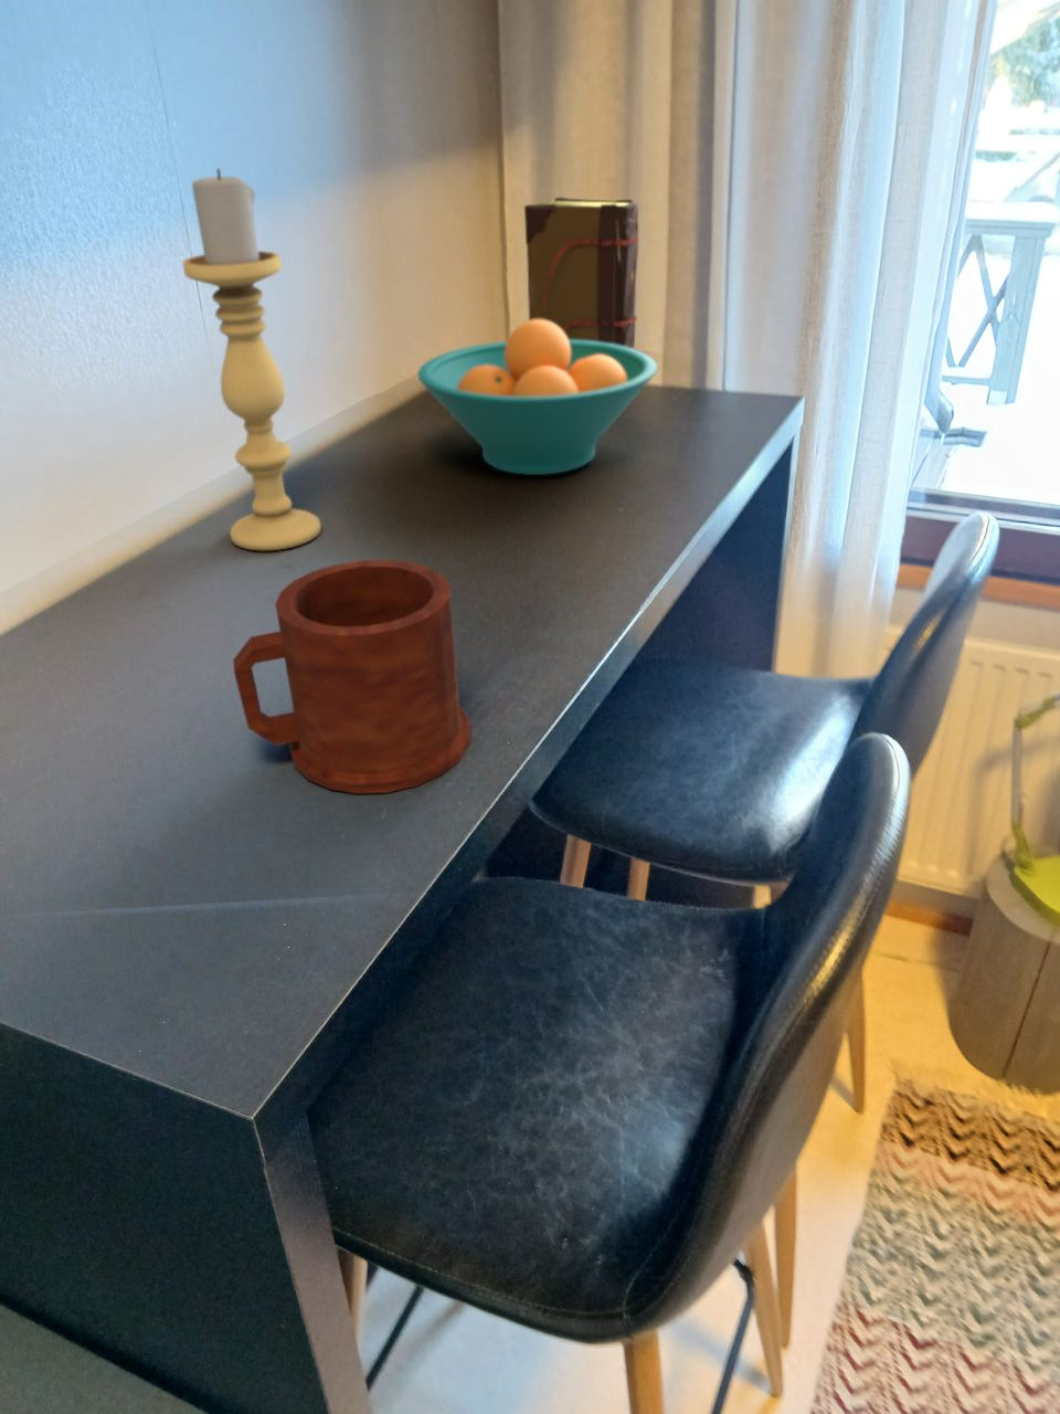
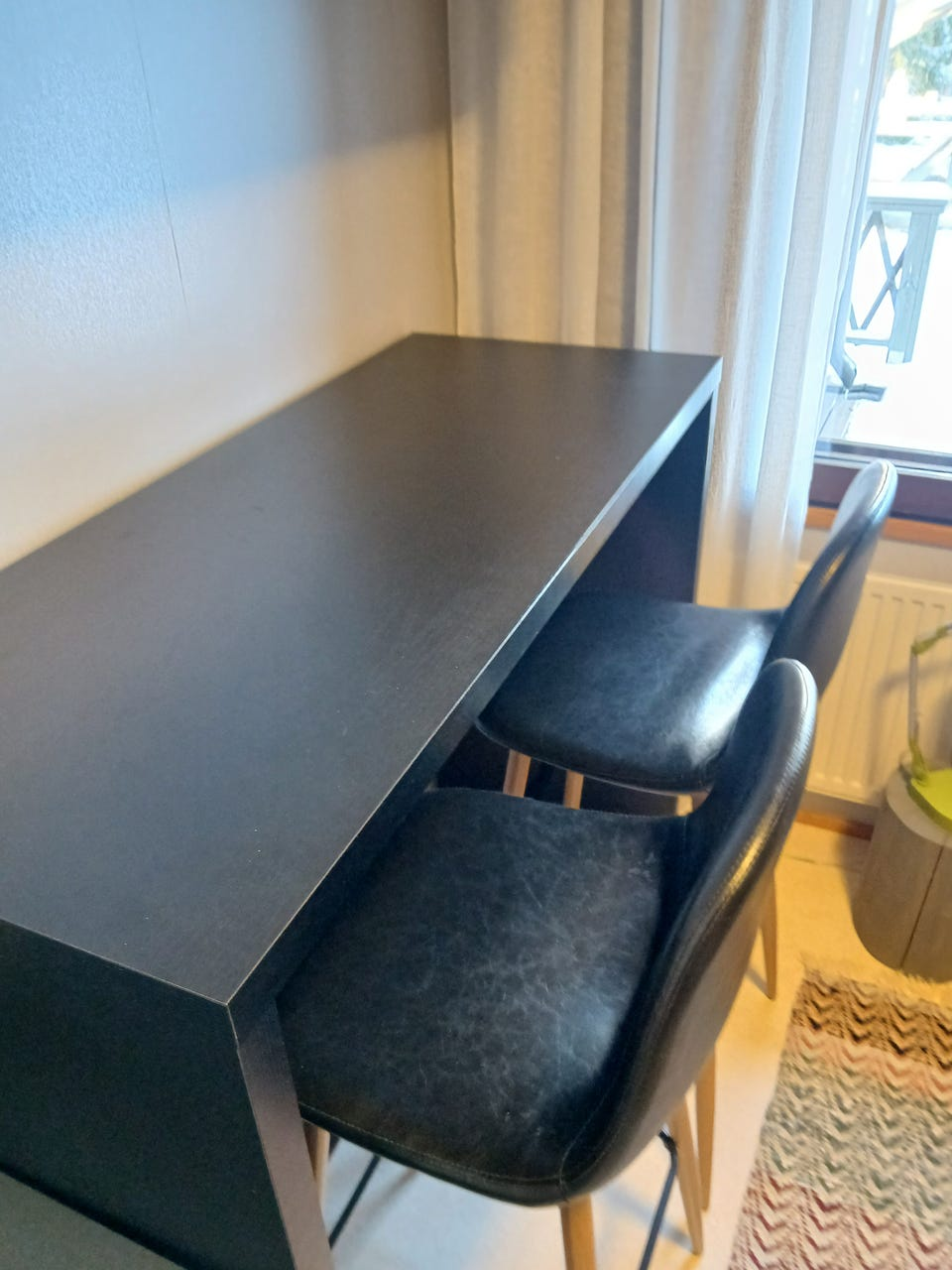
- fruit bowl (537, 392)
- candle holder (248, 365)
- mug (353, 672)
- book (585, 298)
